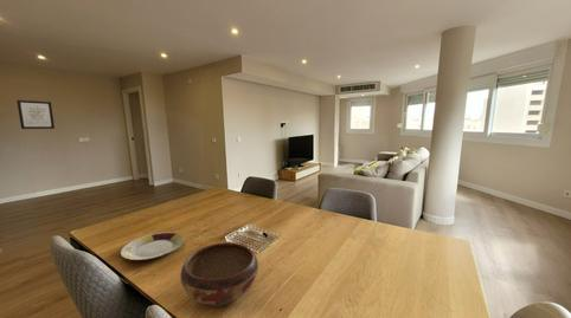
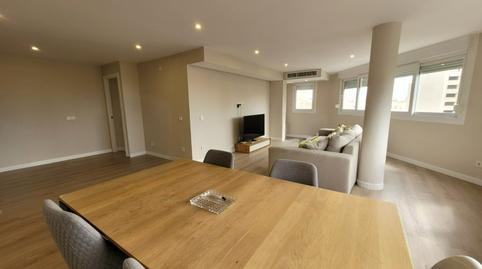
- wall art (36, 115)
- plate (154, 246)
- decorative bowl (220, 274)
